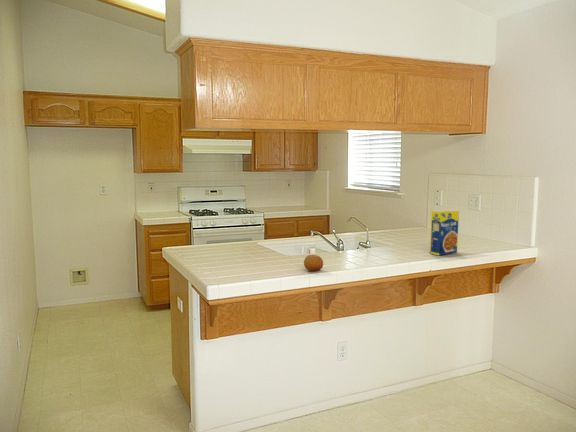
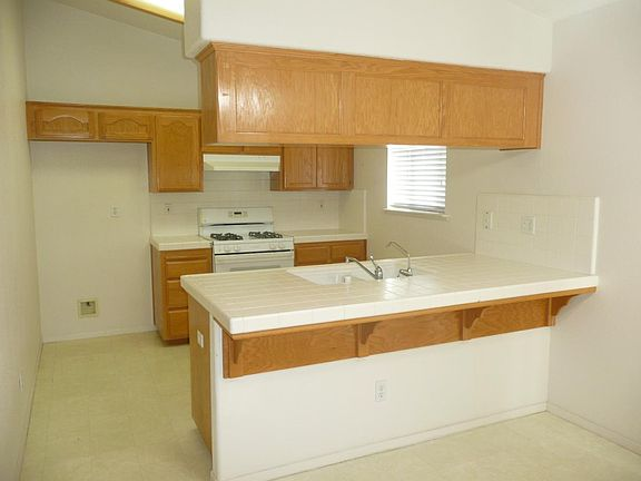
- legume (444, 231)
- fruit (313, 262)
